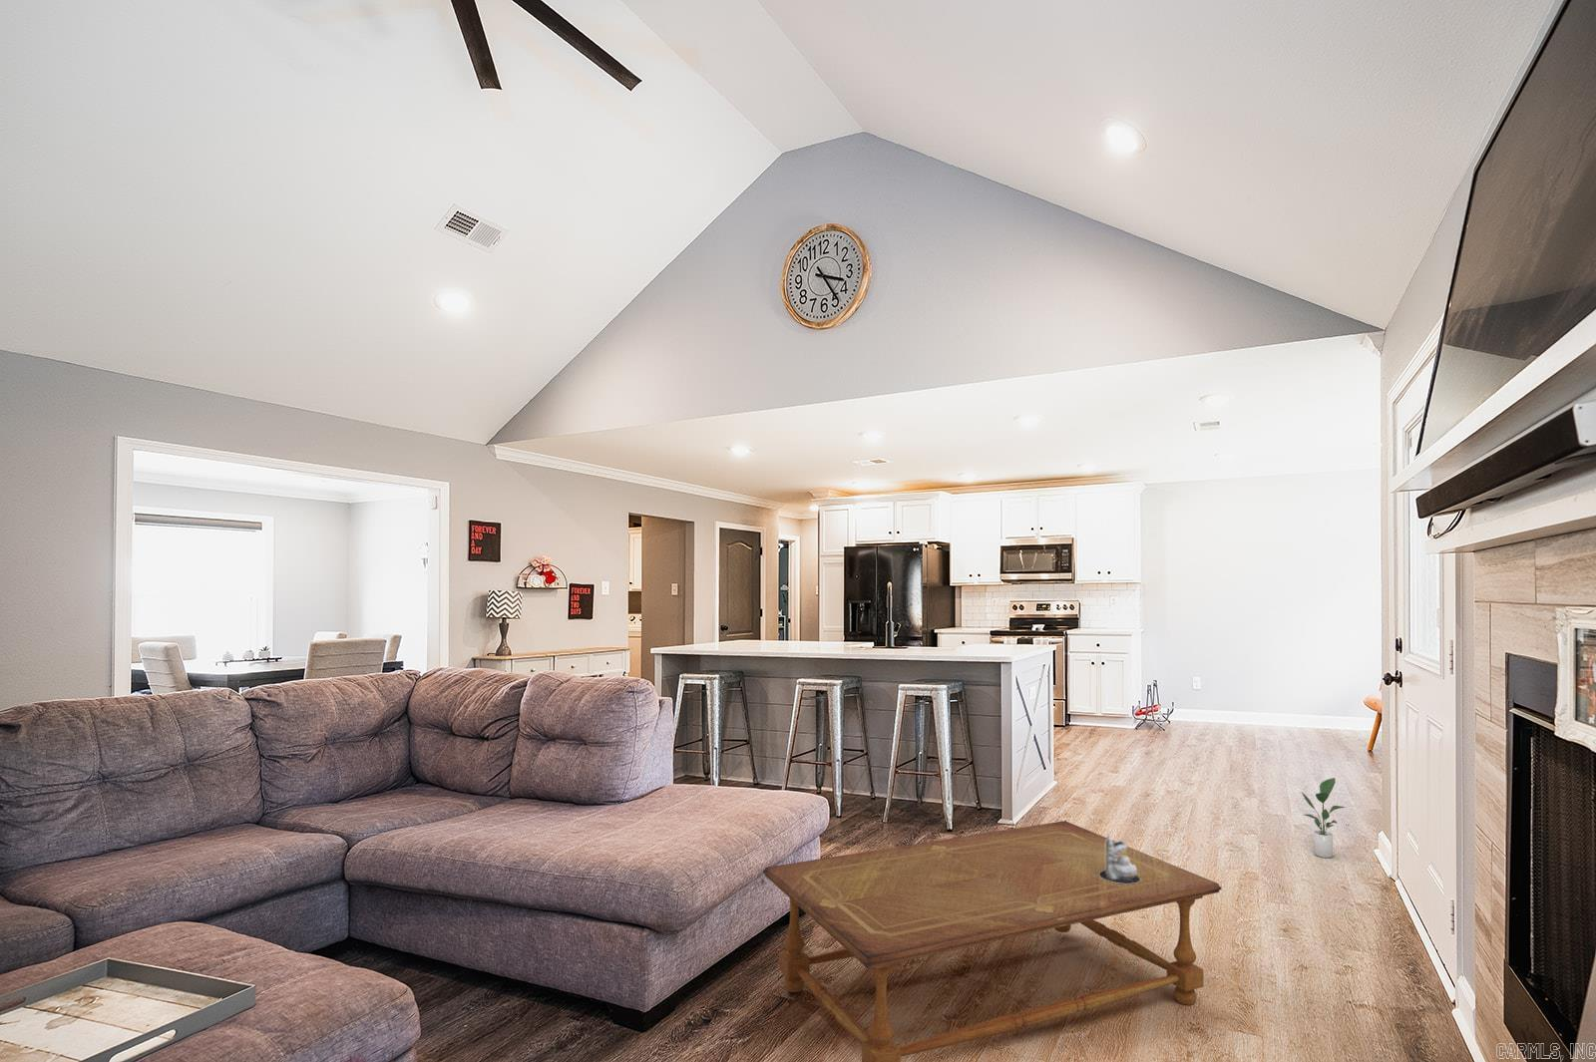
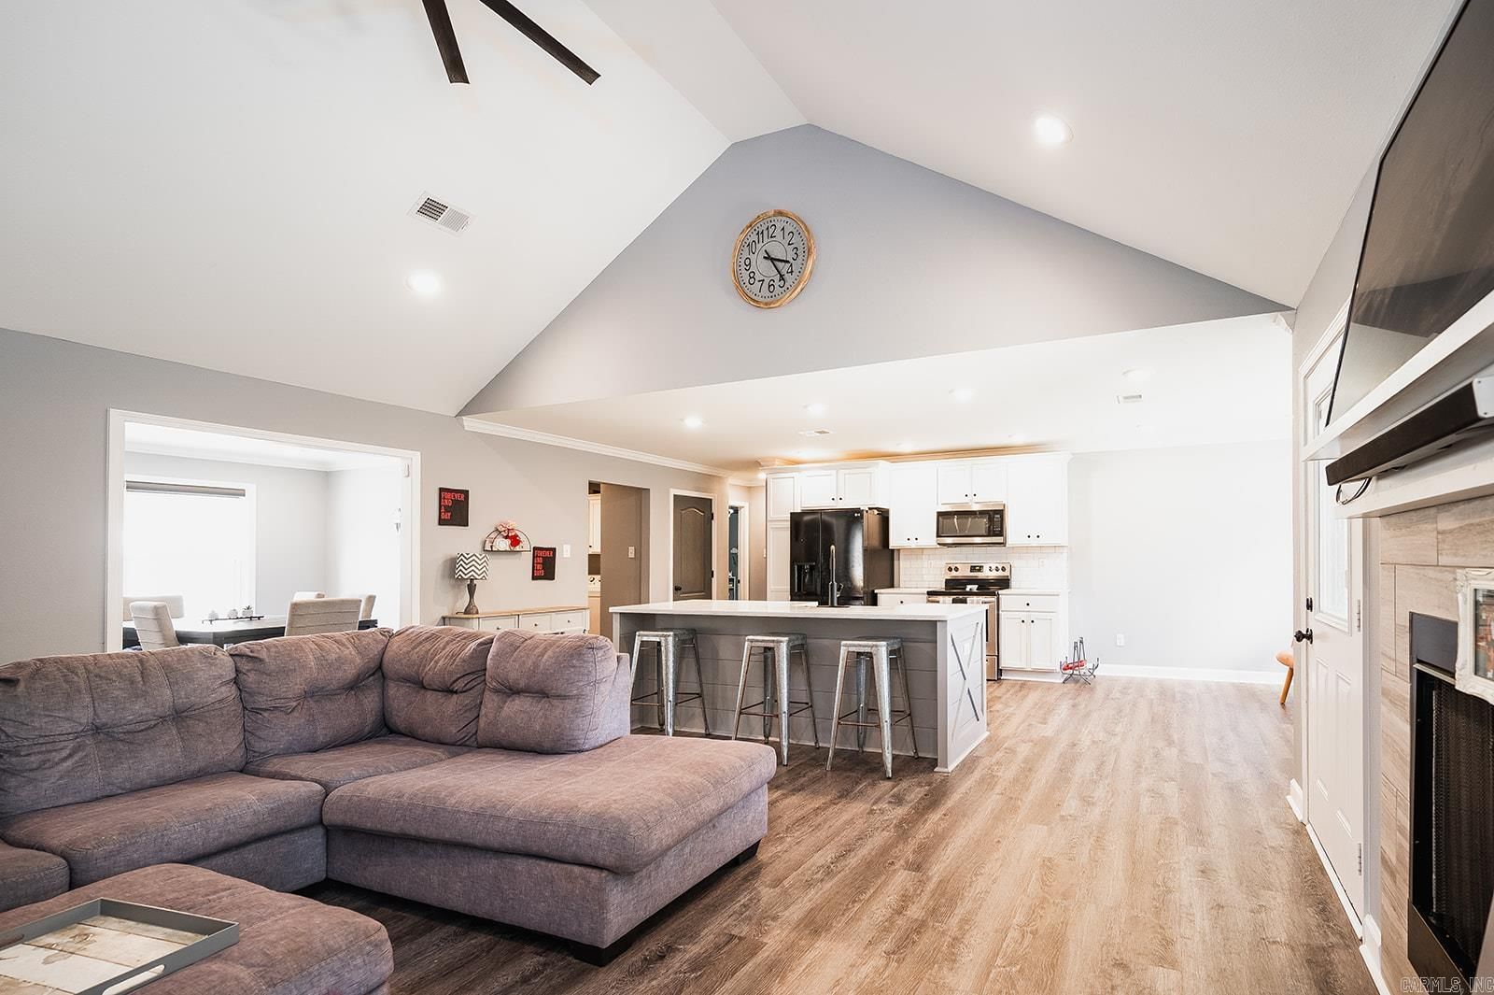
- potted plant (1322, 817)
- candle (1119, 857)
- coffee table (987, 935)
